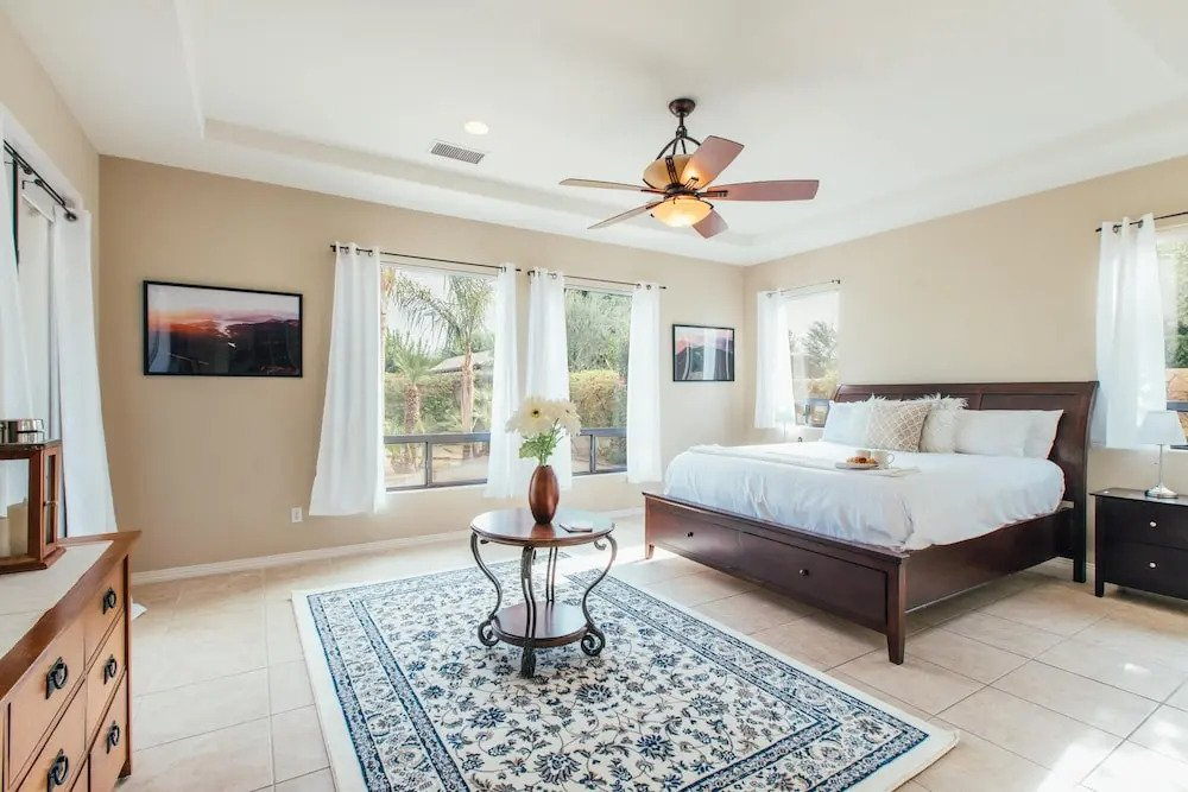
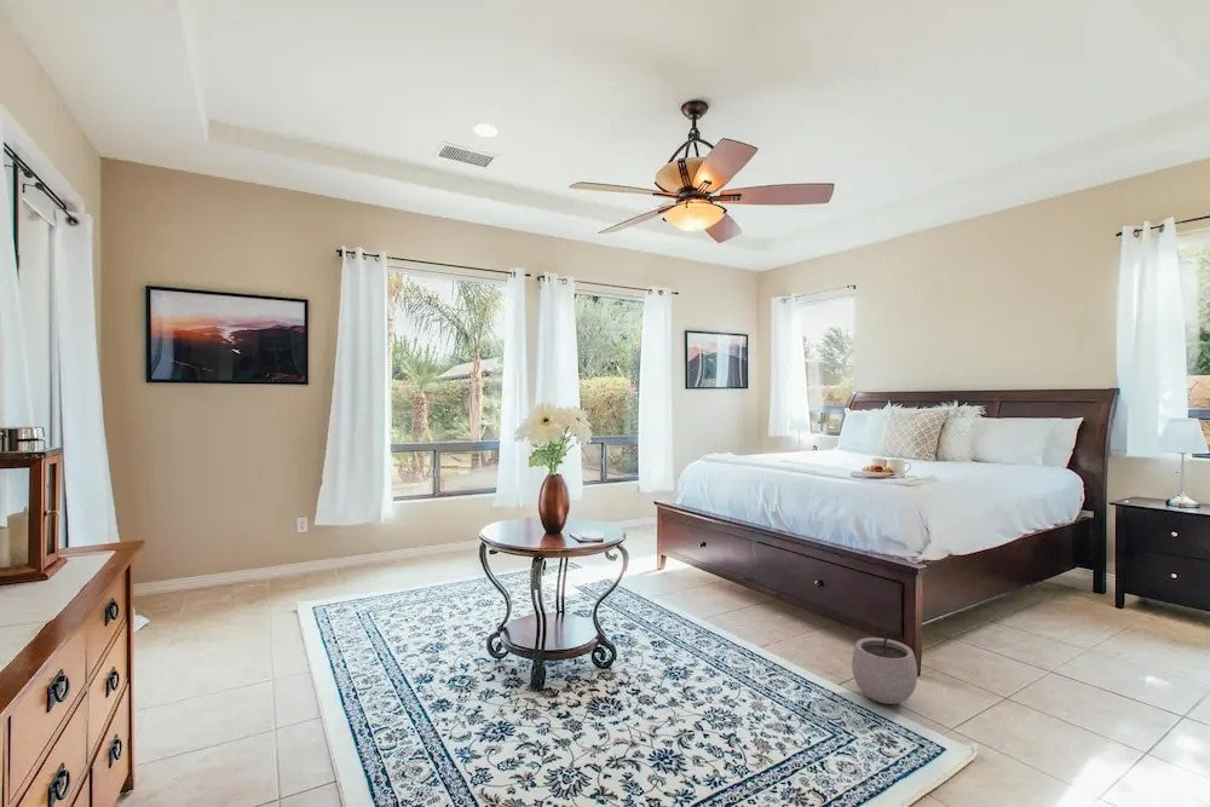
+ plant pot (883, 662)
